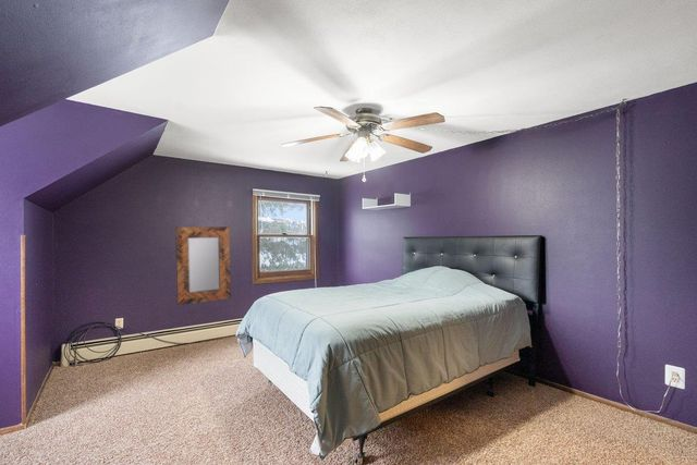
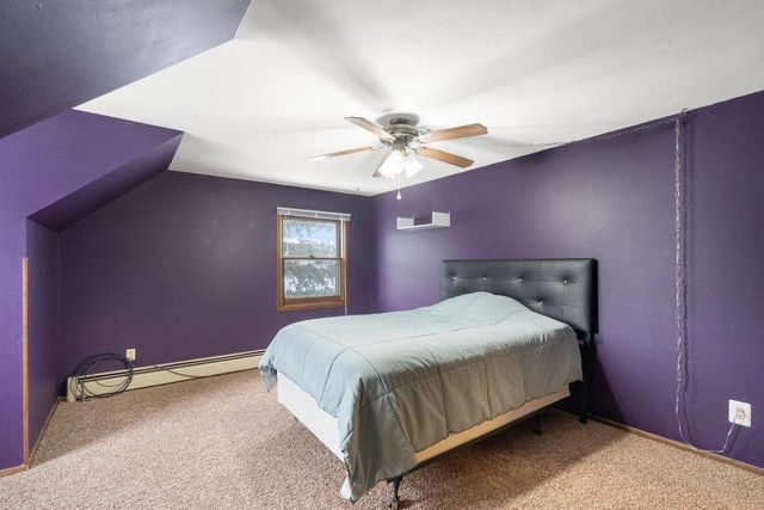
- home mirror (204, 264)
